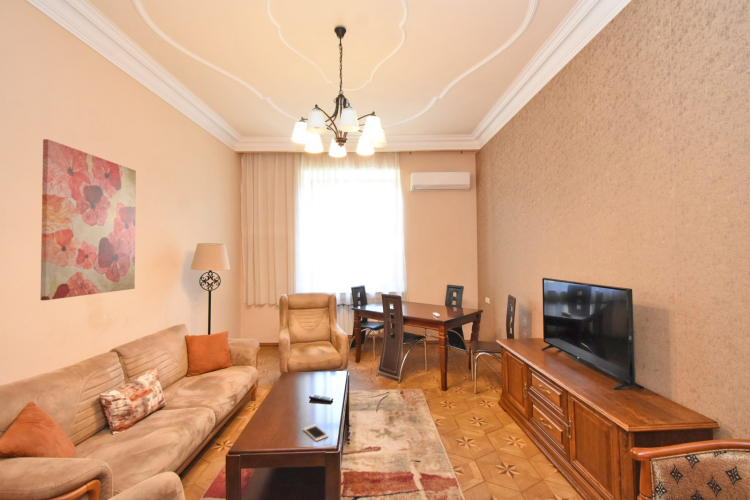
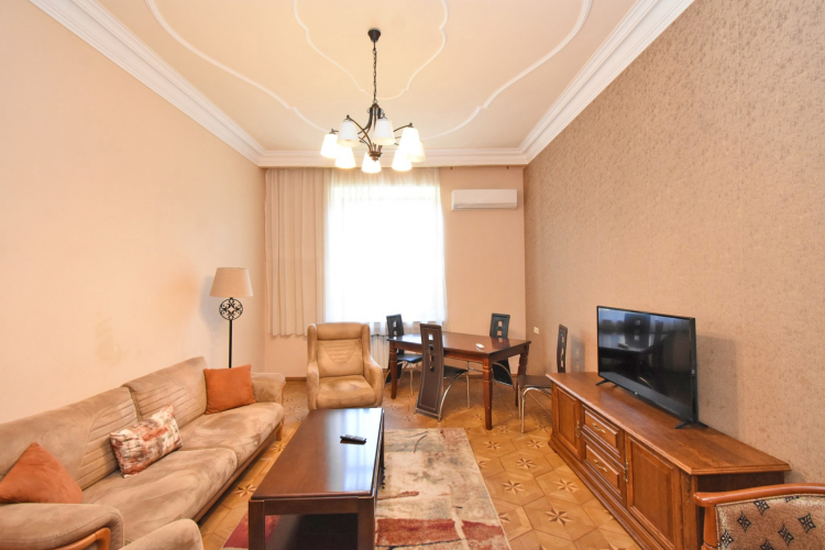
- cell phone (315, 432)
- wall art (95, 225)
